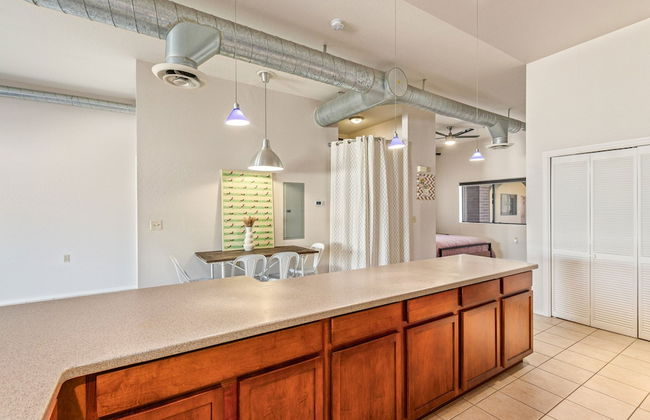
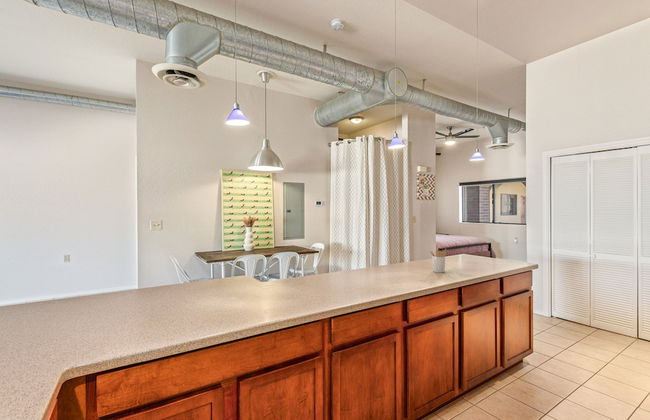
+ utensil holder (439, 260)
